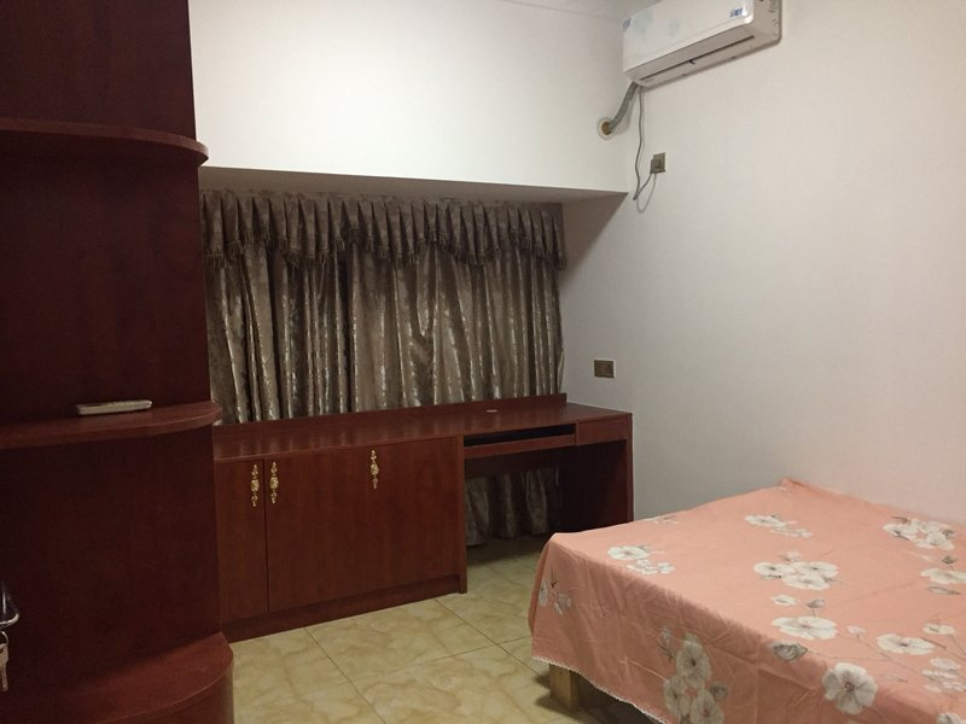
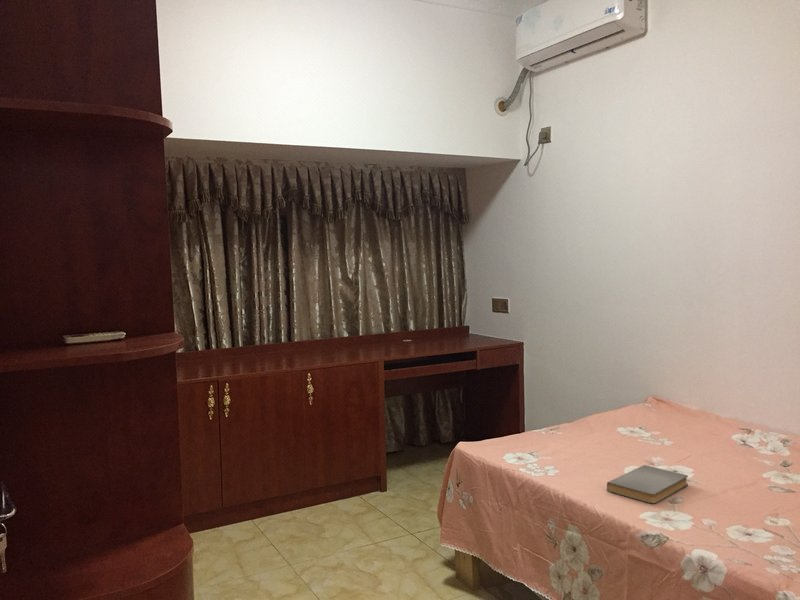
+ book (648, 483)
